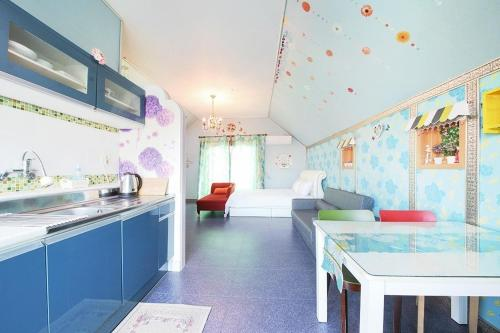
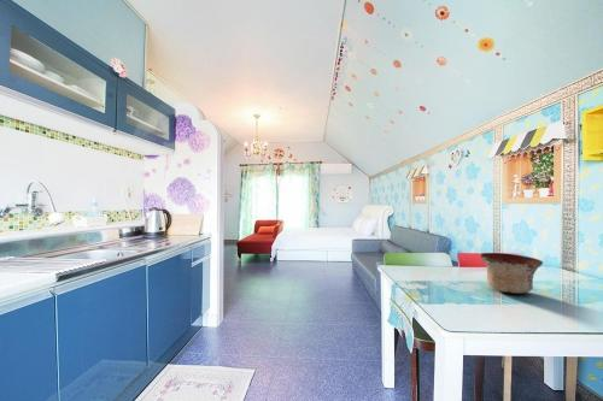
+ bowl (509, 273)
